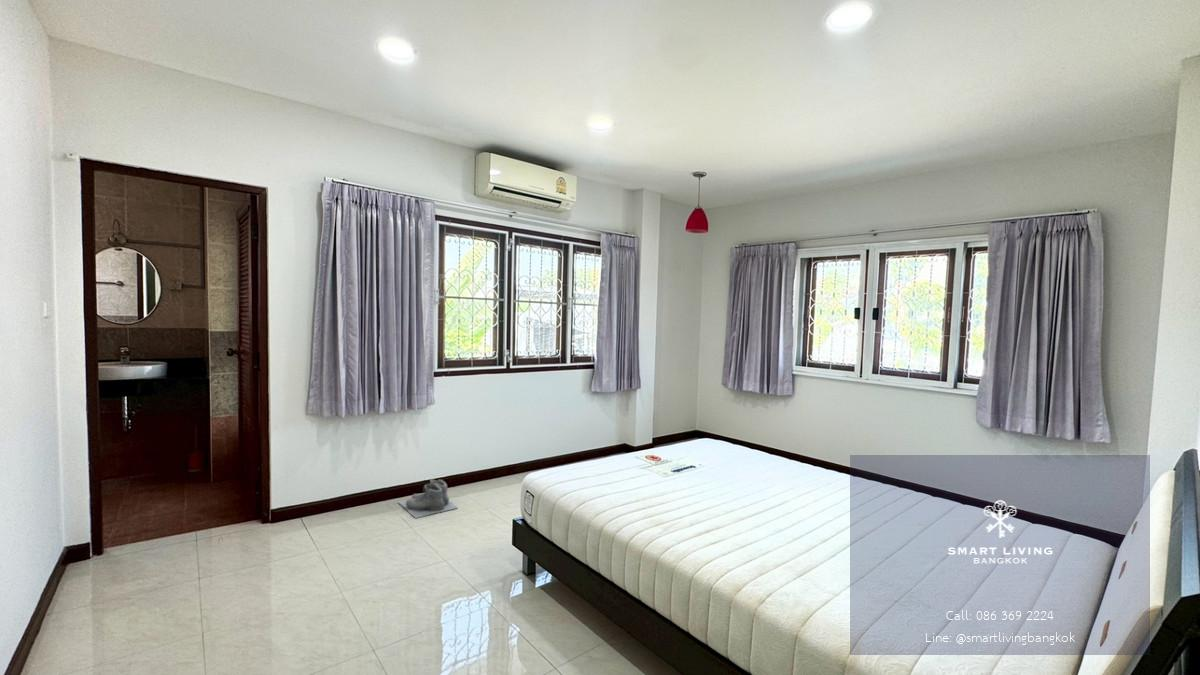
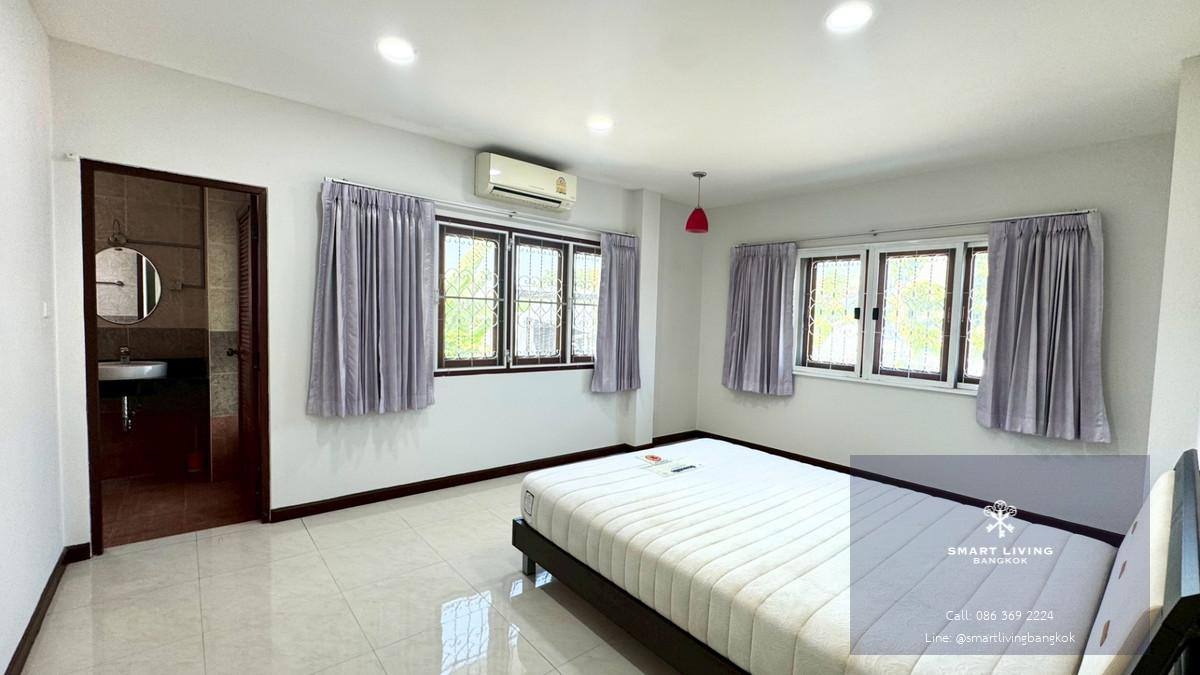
- boots (427, 492)
